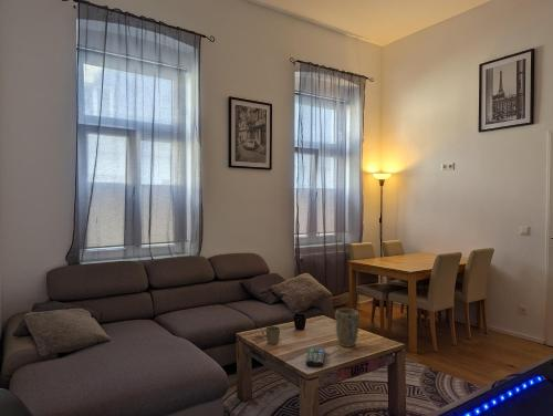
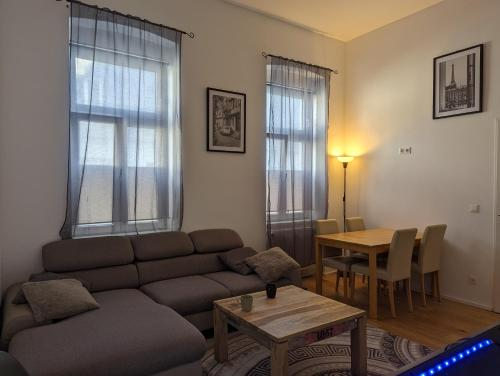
- remote control (315, 355)
- plant pot (346, 327)
